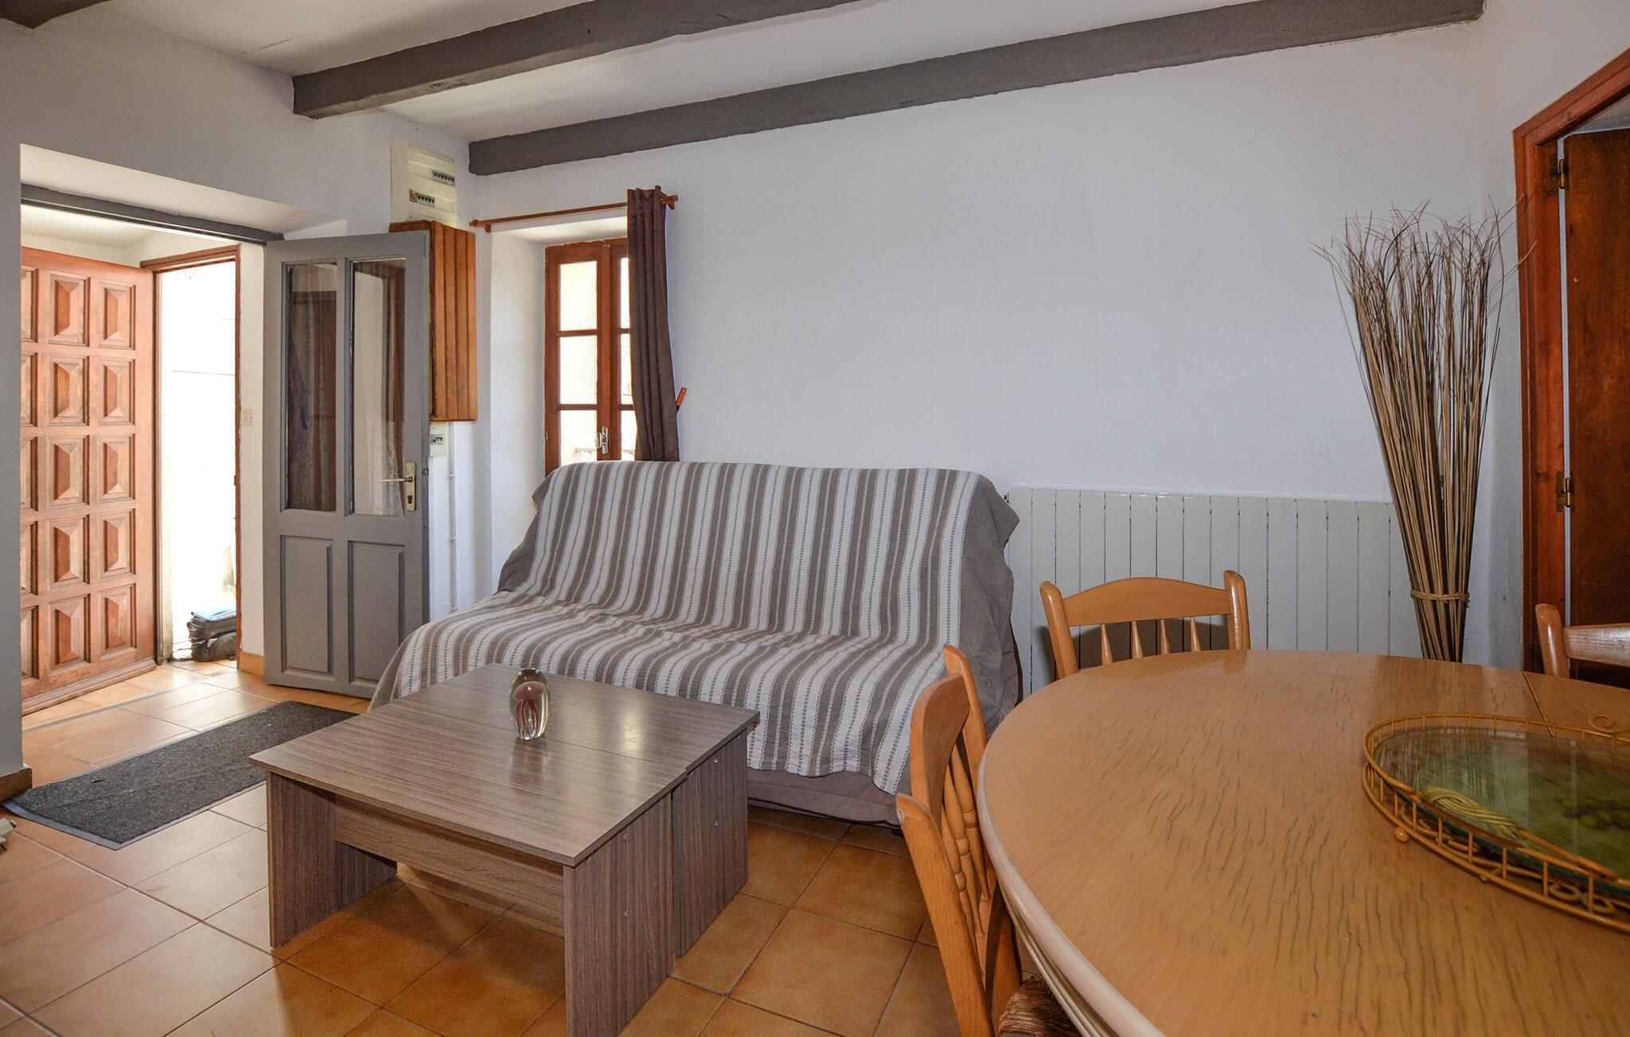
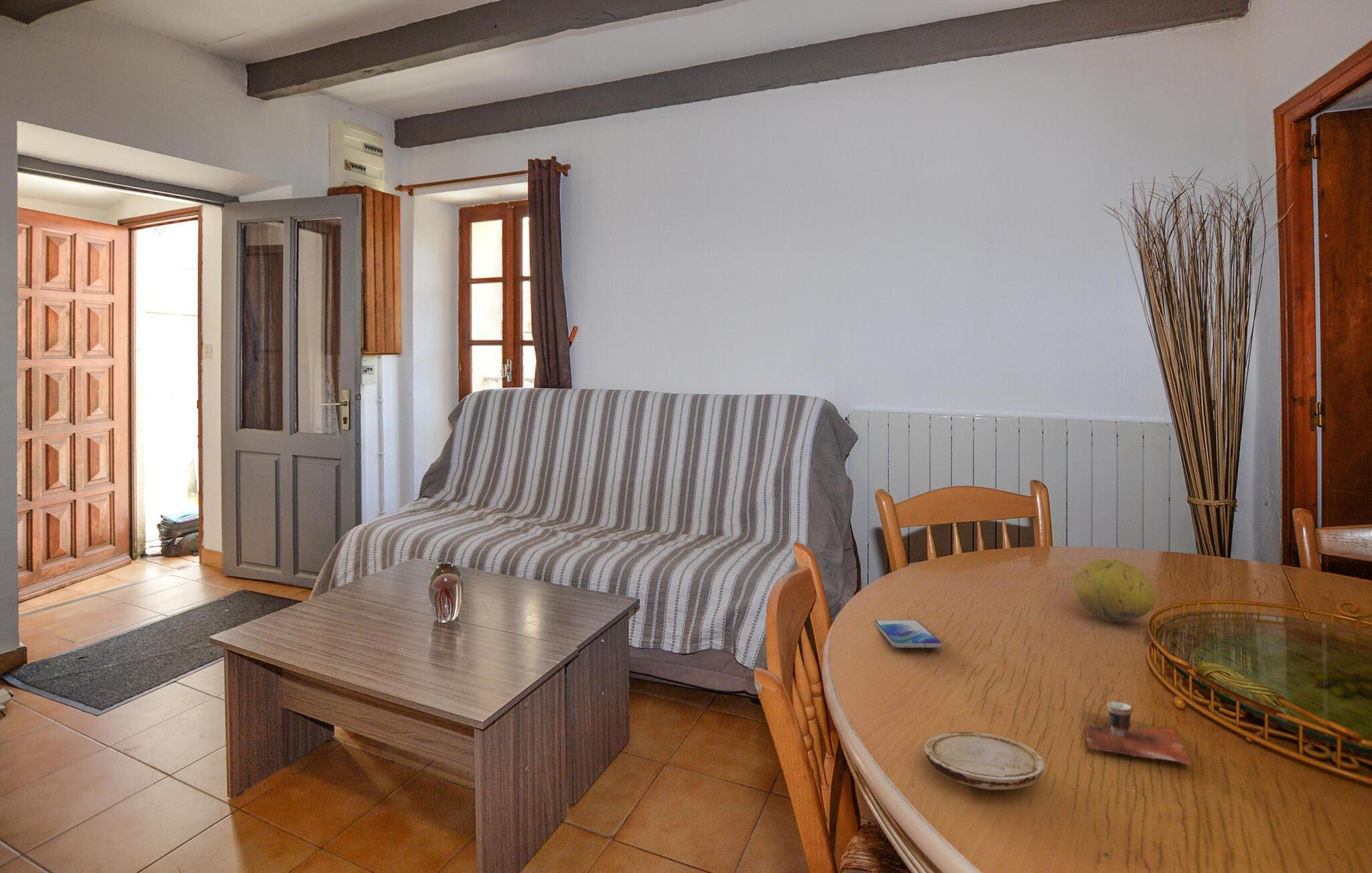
+ smartphone (906, 632)
+ wood slice (982, 764)
+ cup (1129, 724)
+ fruit (1113, 590)
